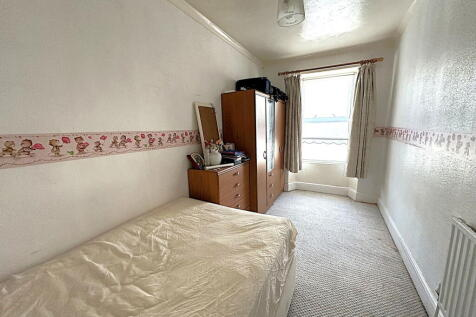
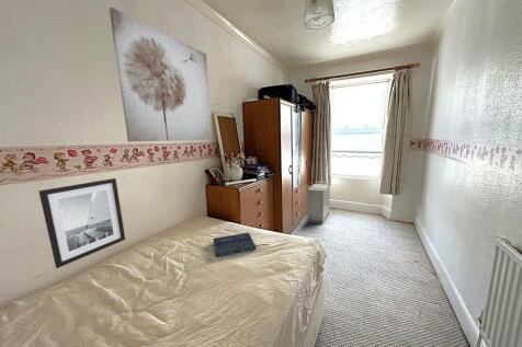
+ wall art (173, 90)
+ storage bin (319, 200)
+ book (240, 242)
+ wall art (88, 219)
